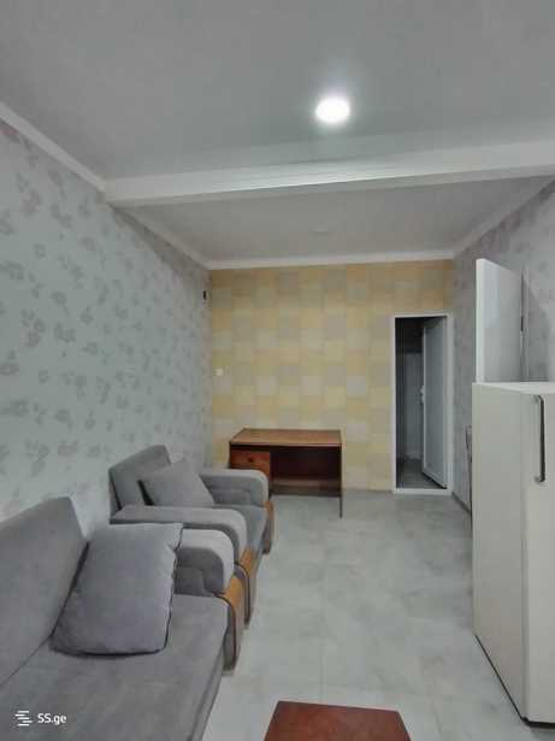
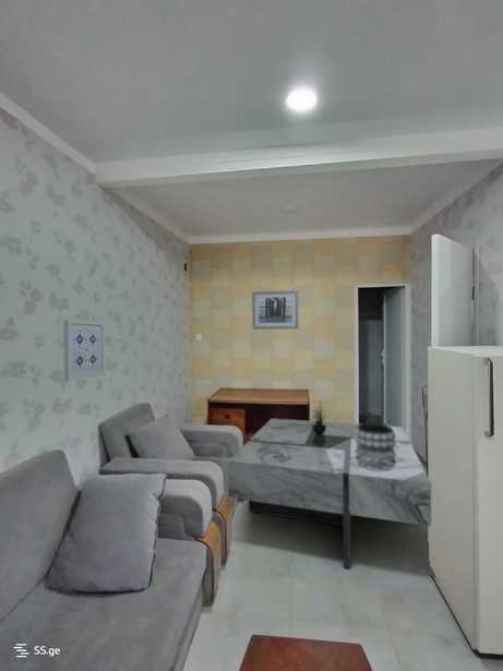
+ potted plant (319, 412)
+ decorative bowl (374, 436)
+ wall art (85, 349)
+ wall art (275, 310)
+ coffee table (328, 477)
